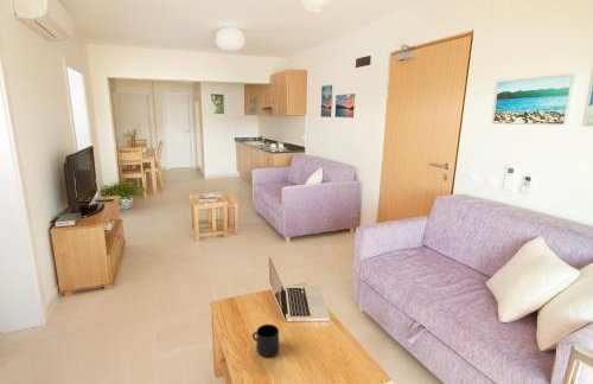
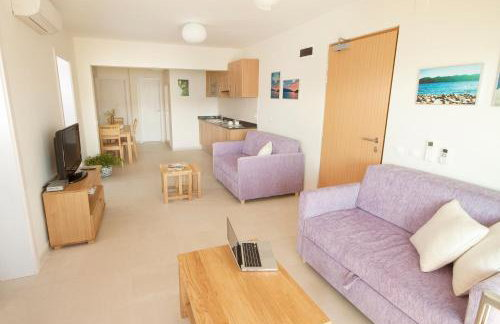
- mug (264, 339)
